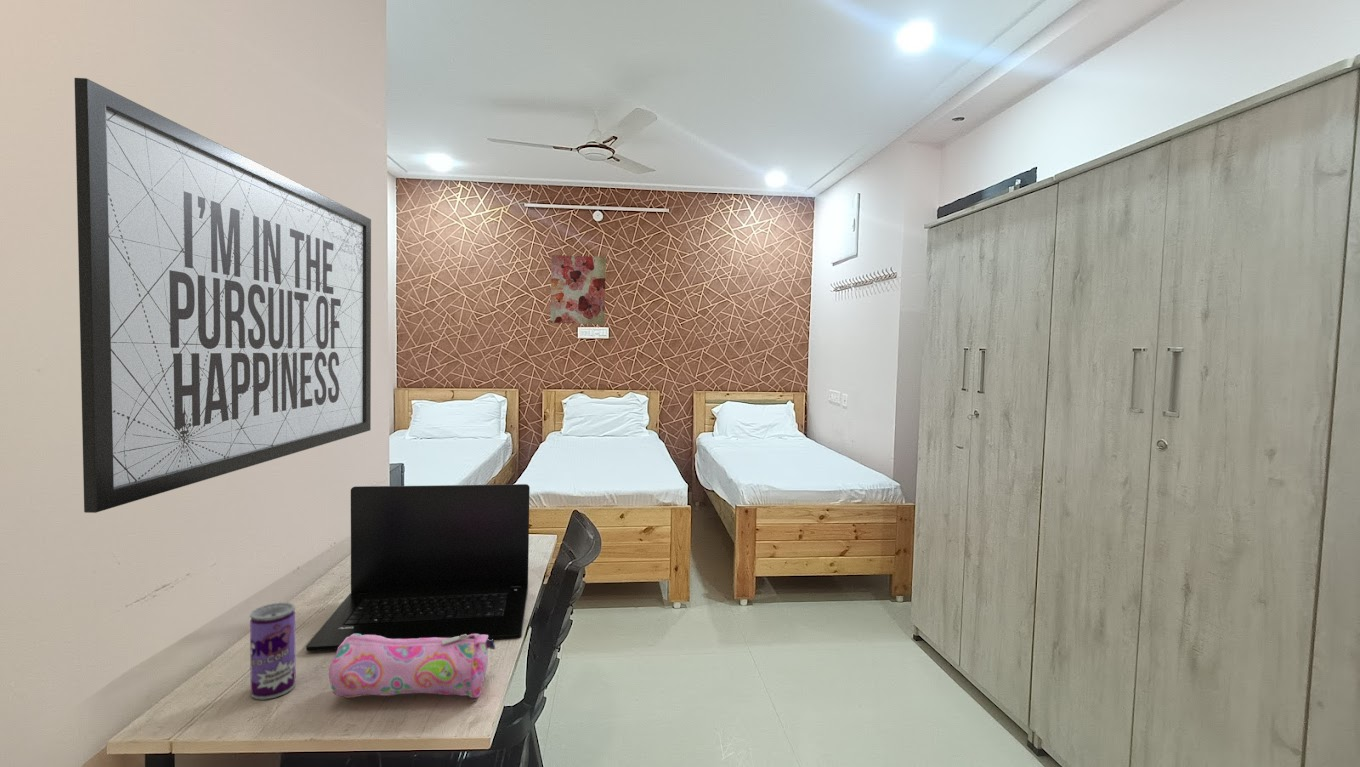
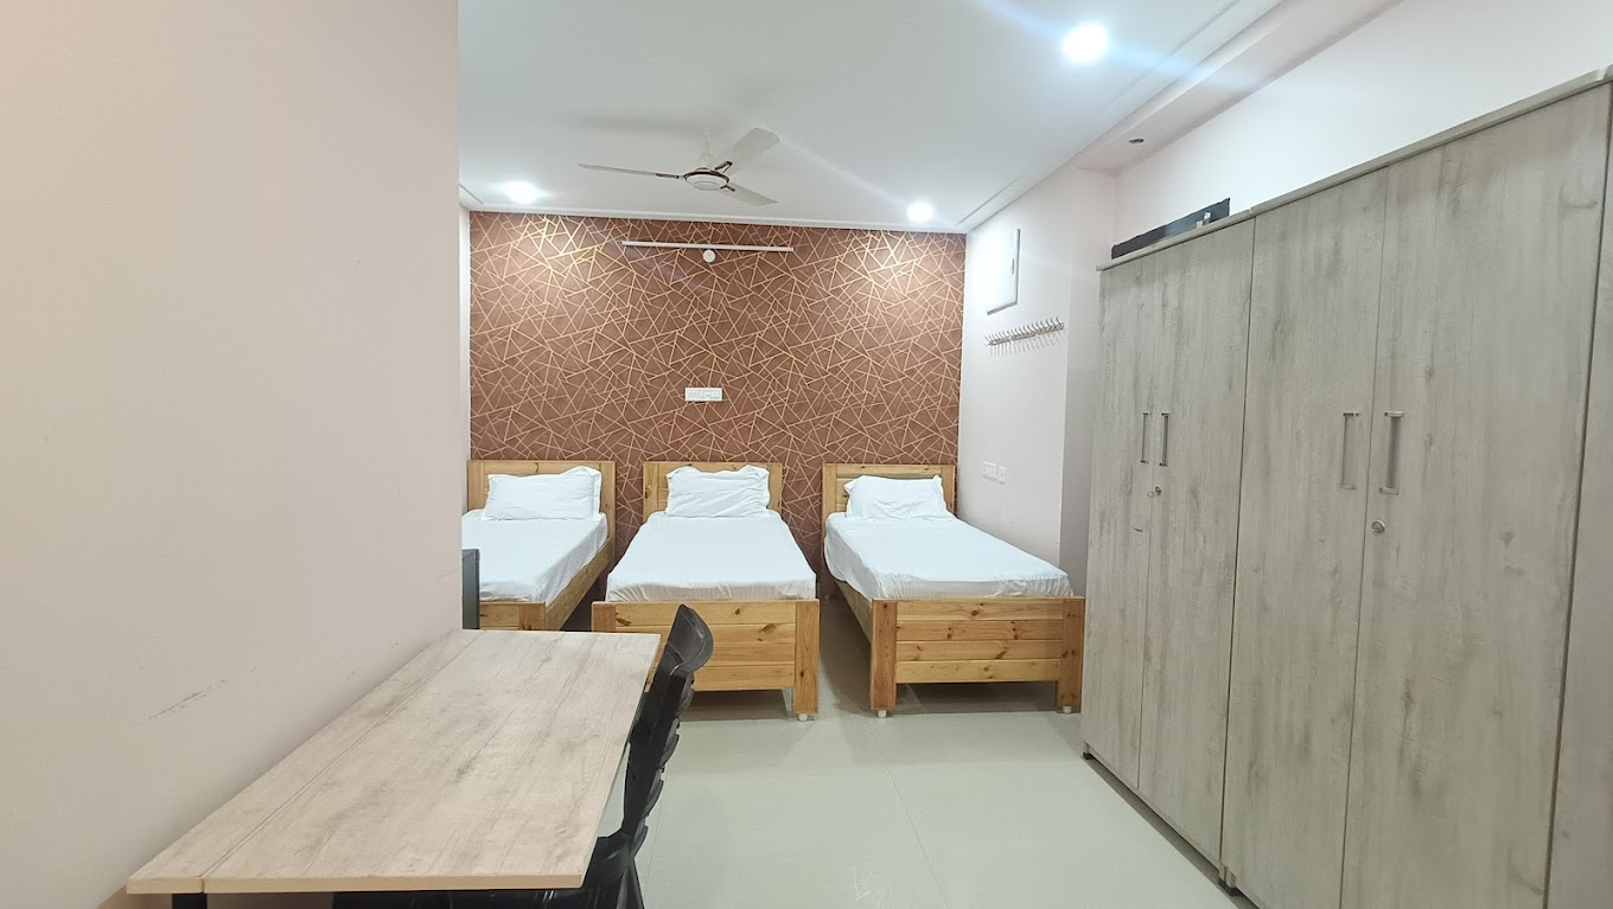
- beverage can (273, 649)
- pencil case (414, 662)
- wall art (578, 290)
- laptop (430, 557)
- mirror (275, 317)
